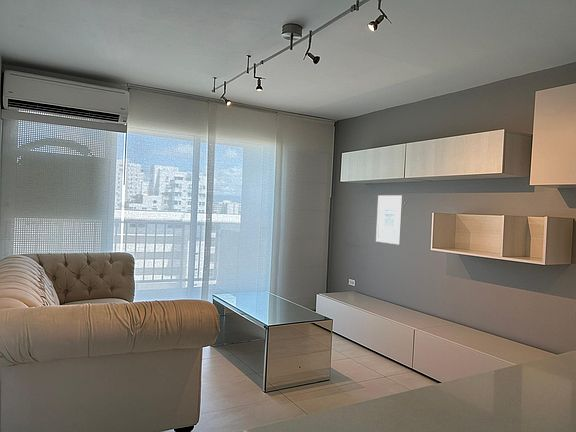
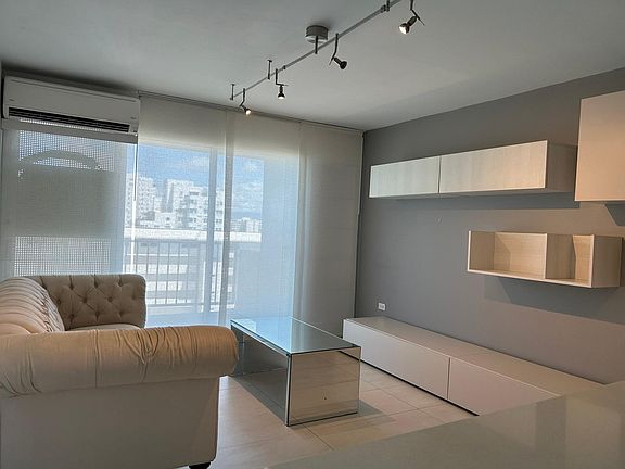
- wall art (388, 219)
